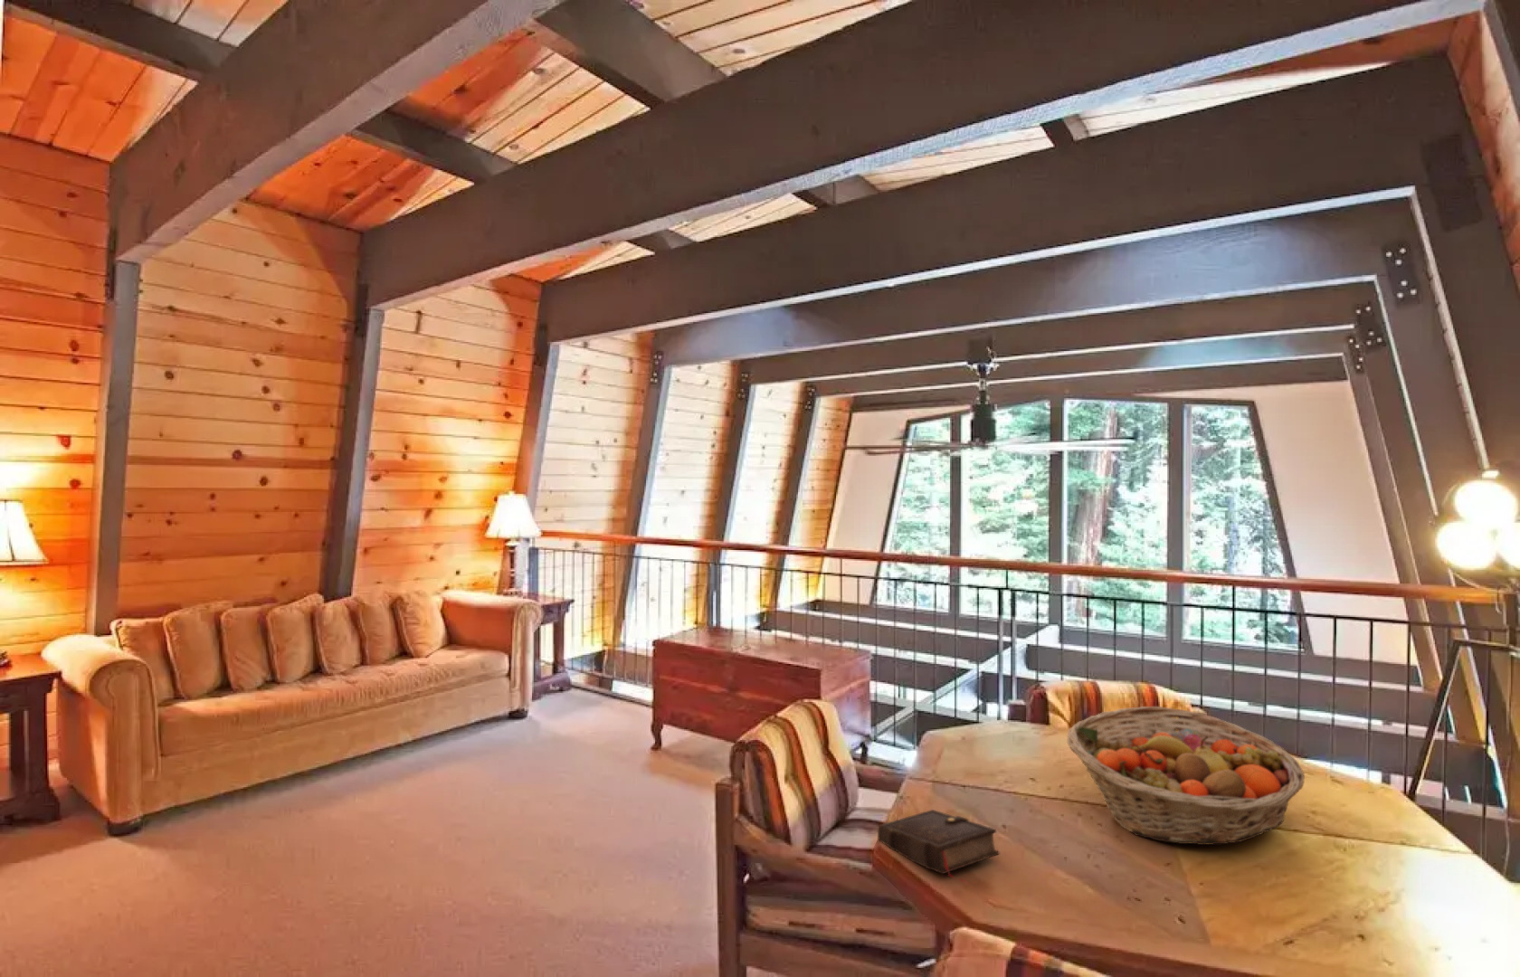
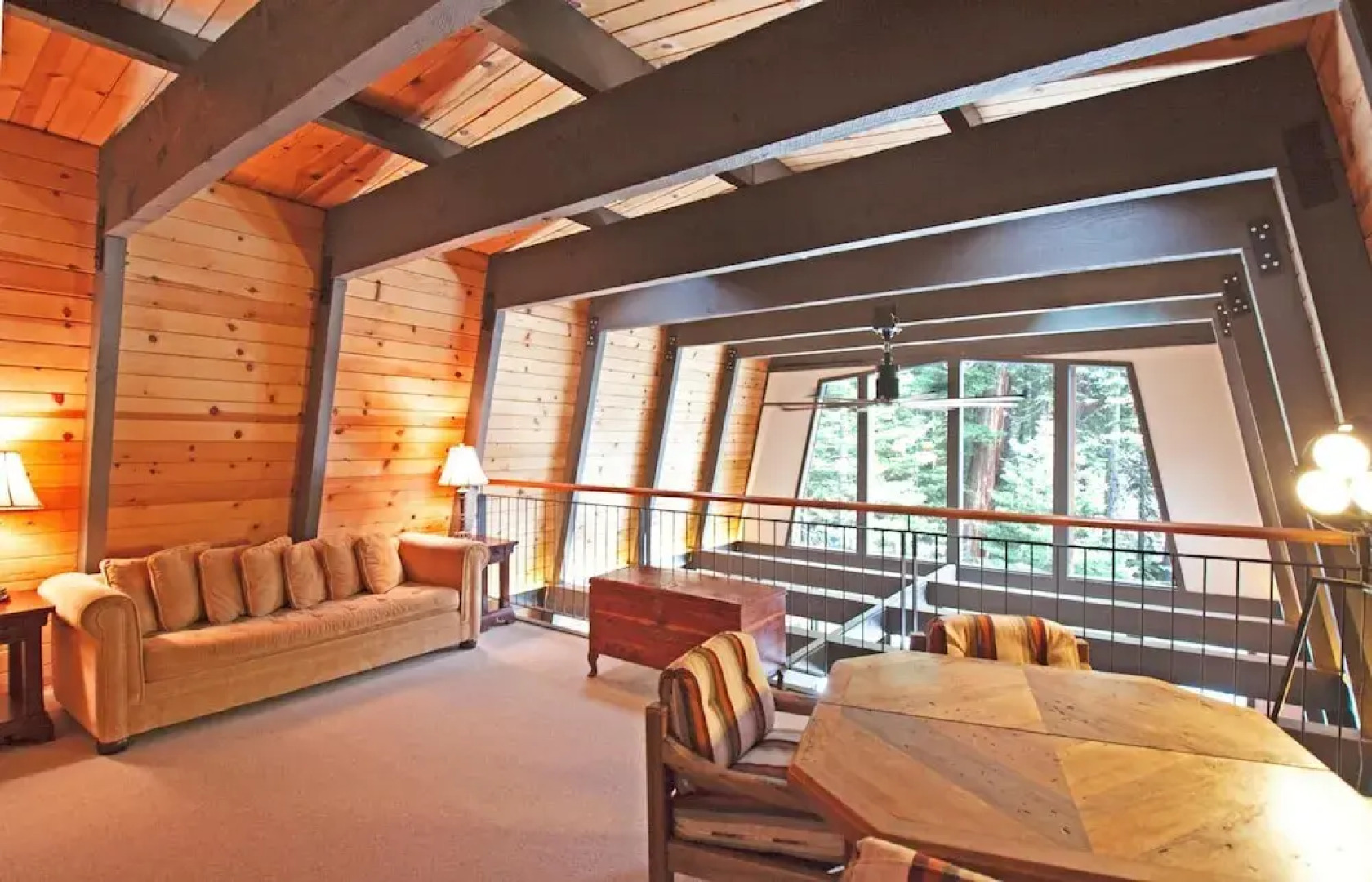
- book (947, 842)
- fruit basket (1182, 769)
